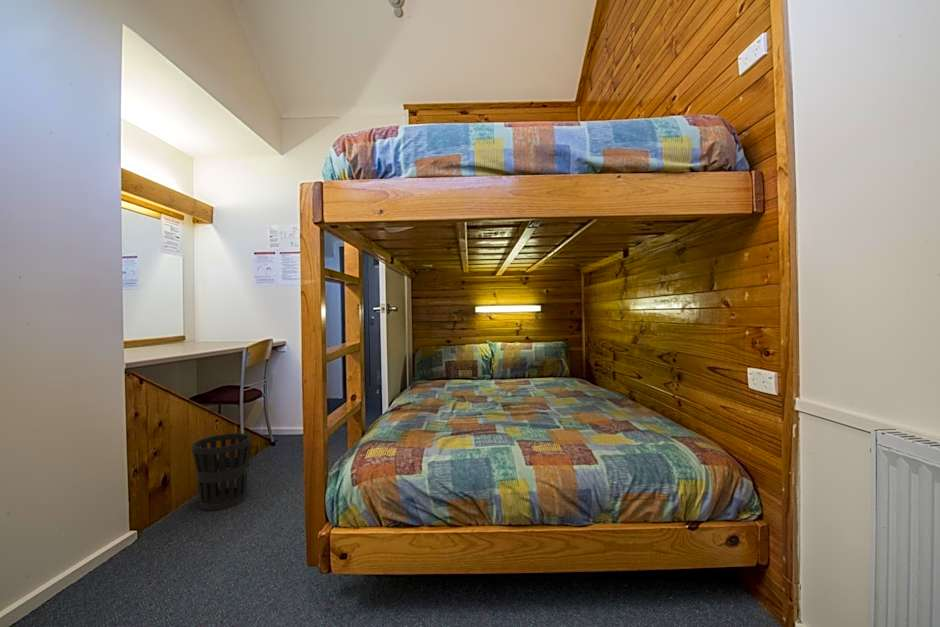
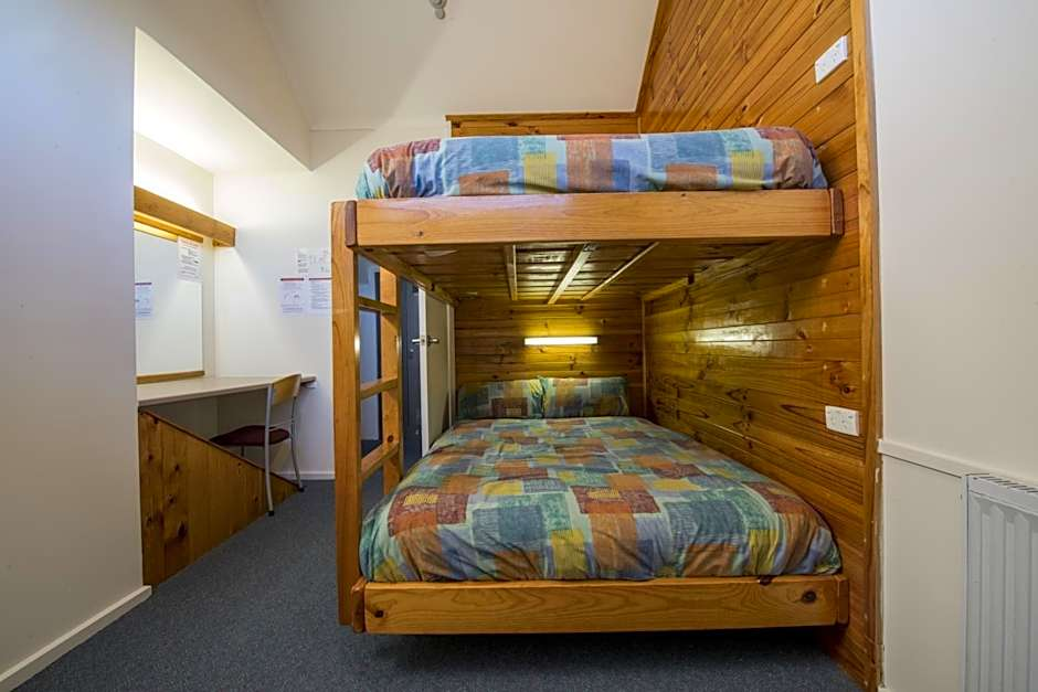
- wastebasket (222, 470)
